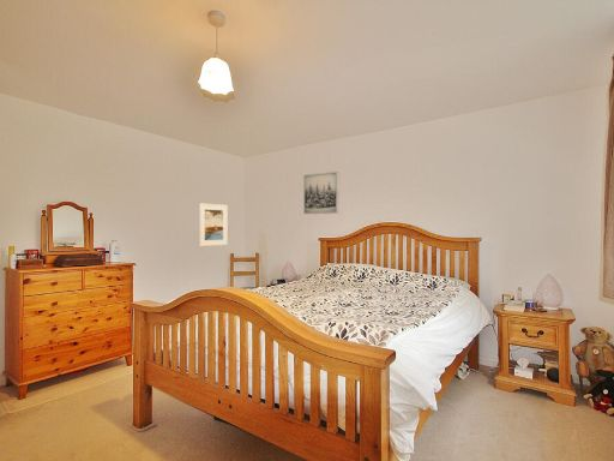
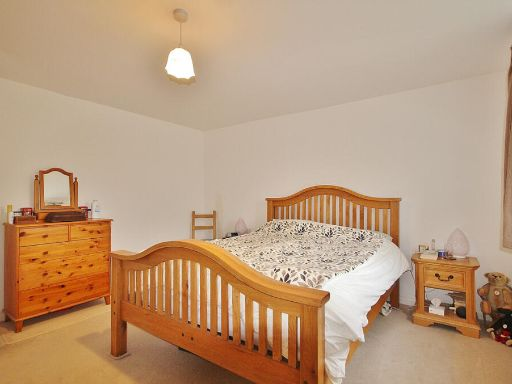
- wall art (320, 193)
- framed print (213, 224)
